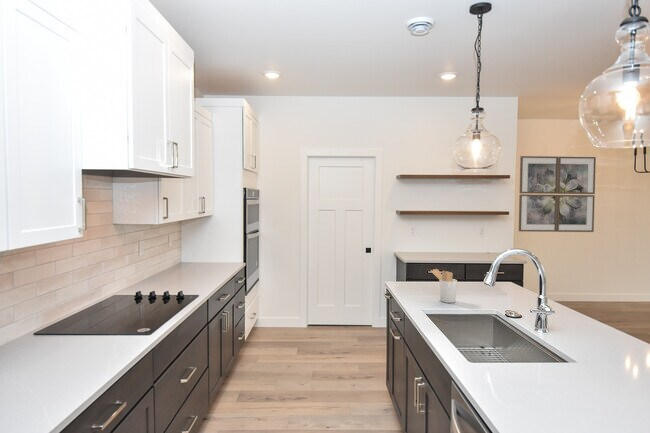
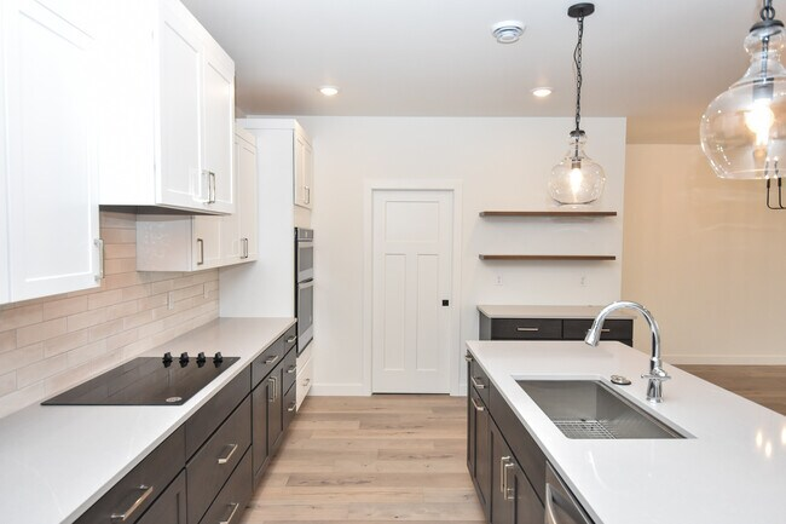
- wall art (556, 193)
- utensil holder (443, 284)
